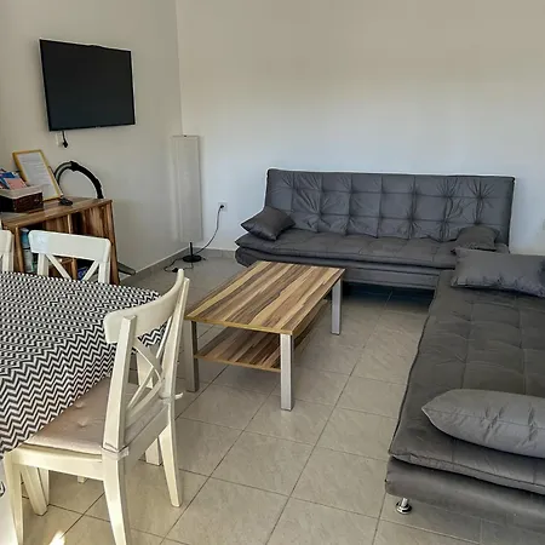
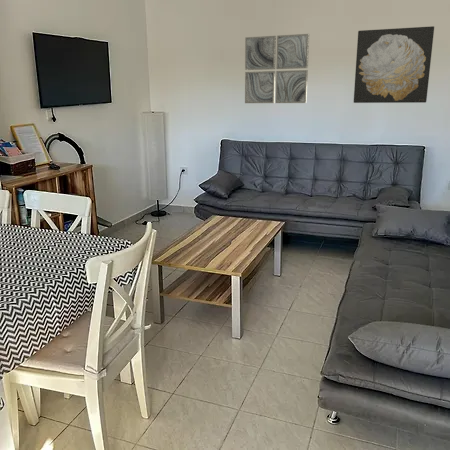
+ wall art (276, 71)
+ wall art (392, 66)
